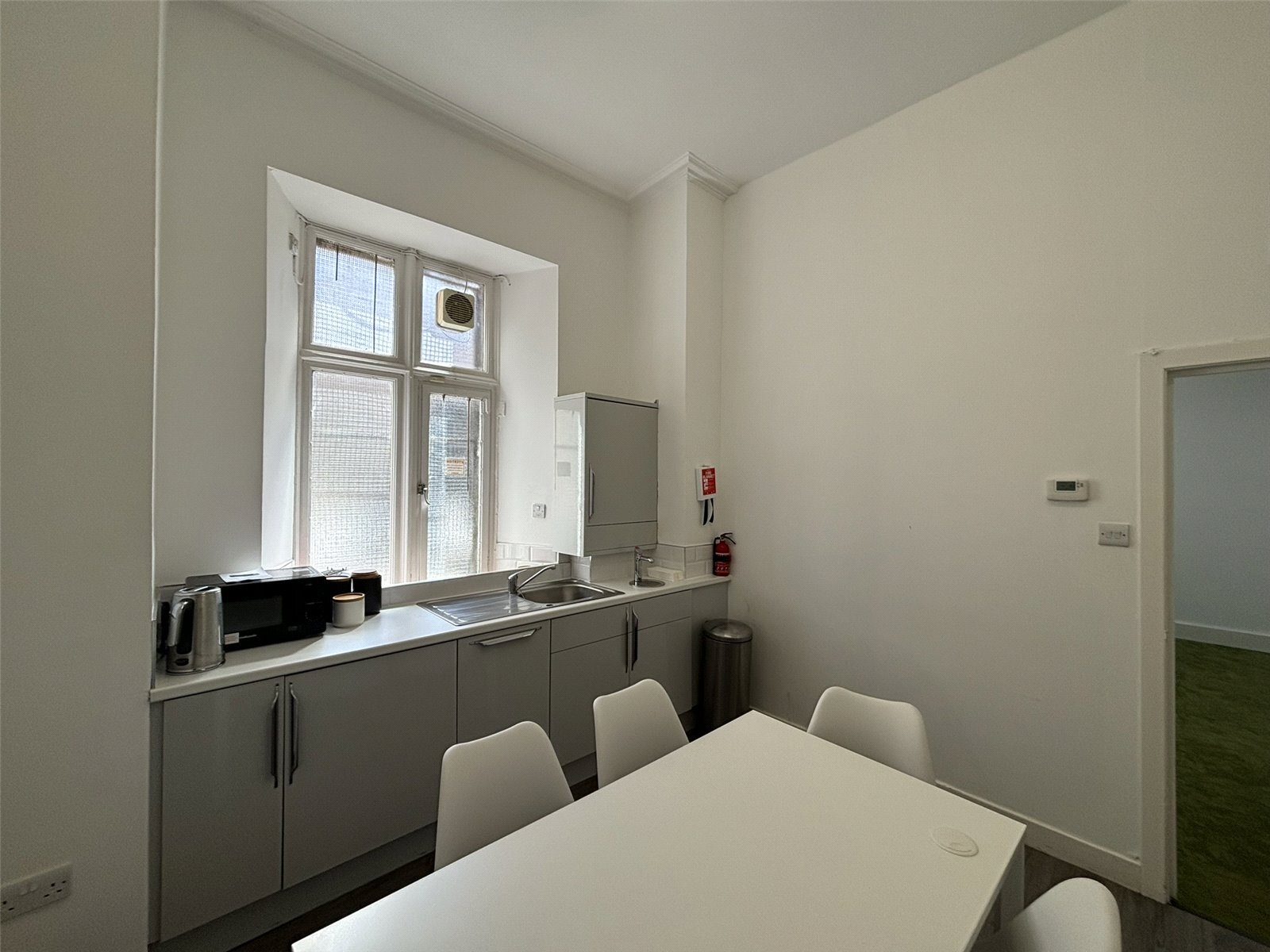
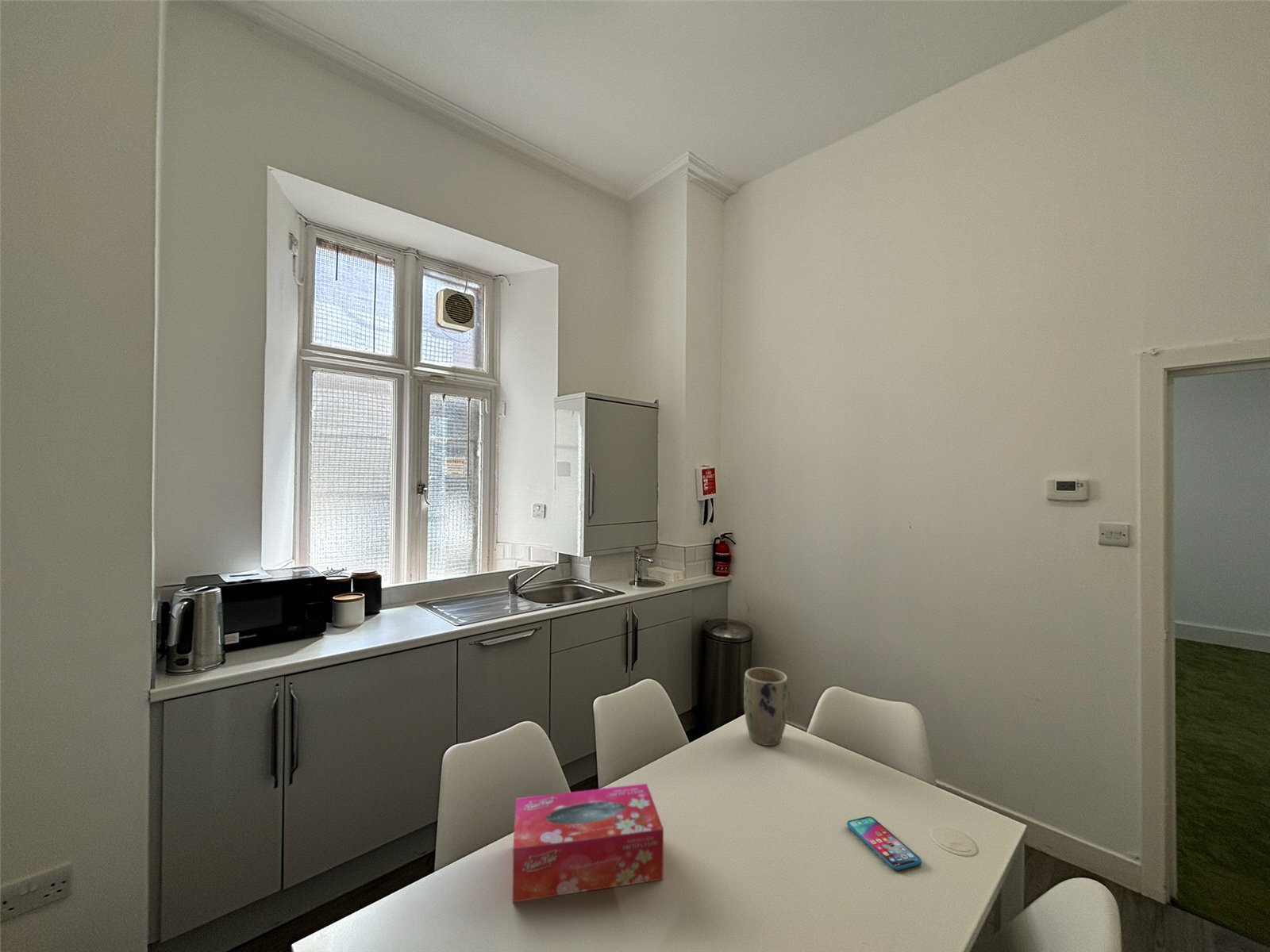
+ plant pot (765, 706)
+ smartphone (882, 841)
+ tissue box (586, 837)
